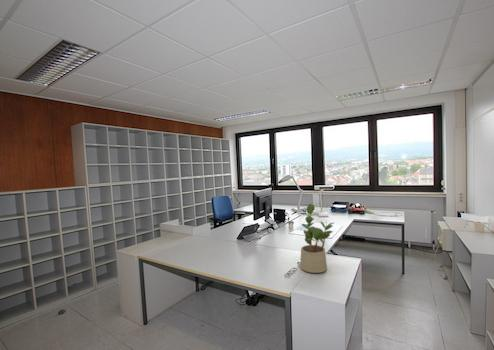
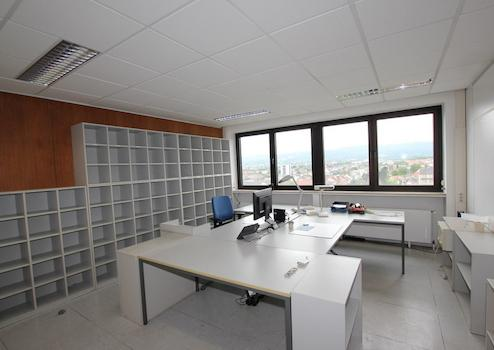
- potted plant (316, 235)
